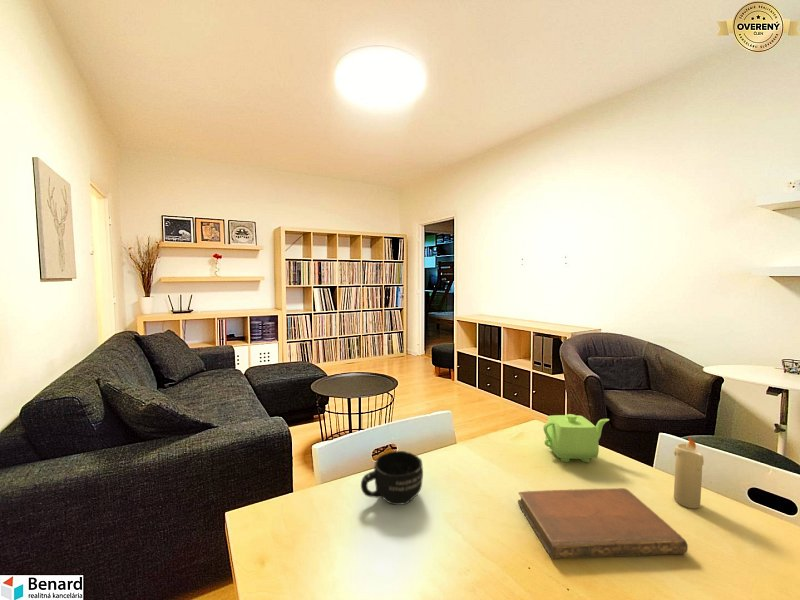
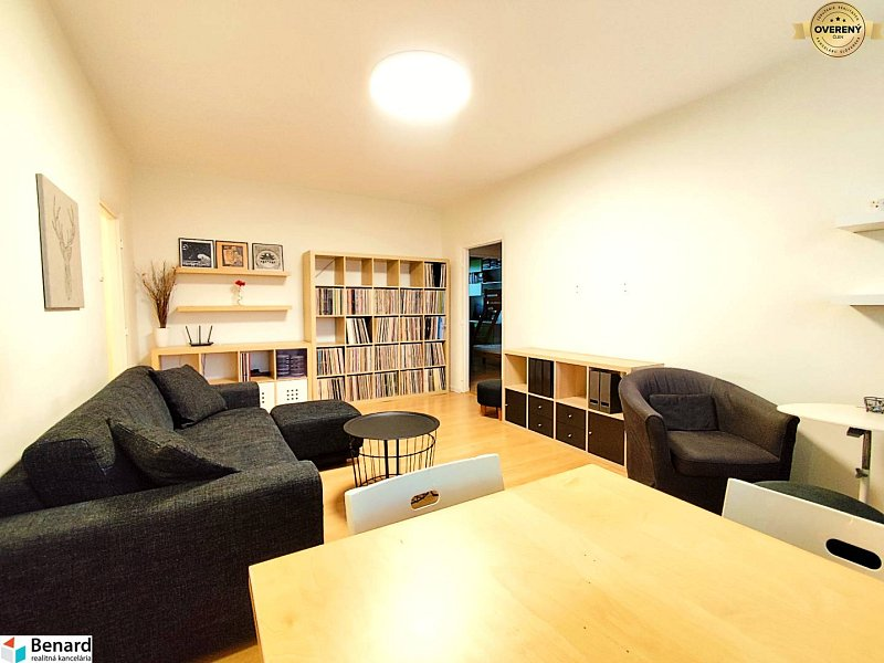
- notebook (593, 519)
- candle (688, 469)
- teapot (576, 435)
- mug (391, 479)
